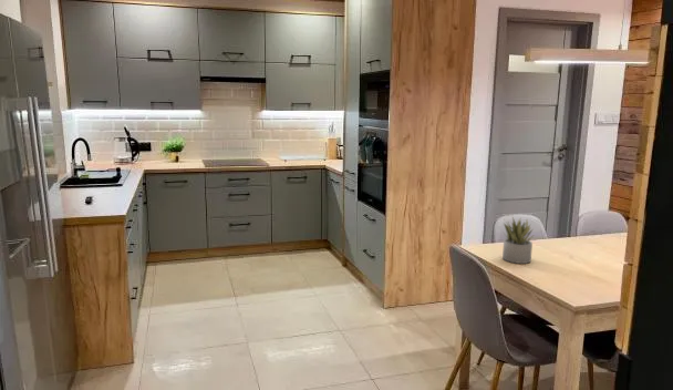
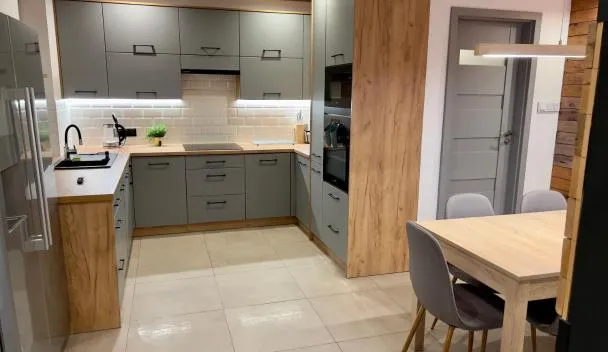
- succulent plant (517, 238)
